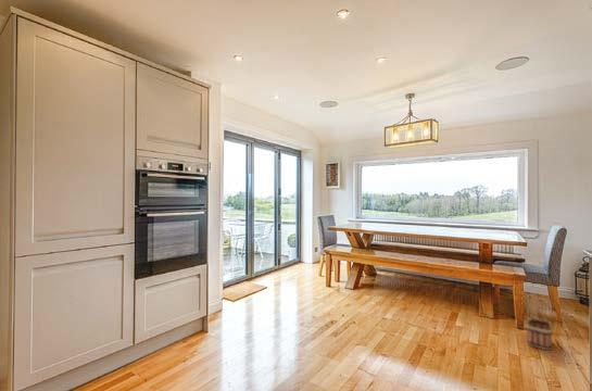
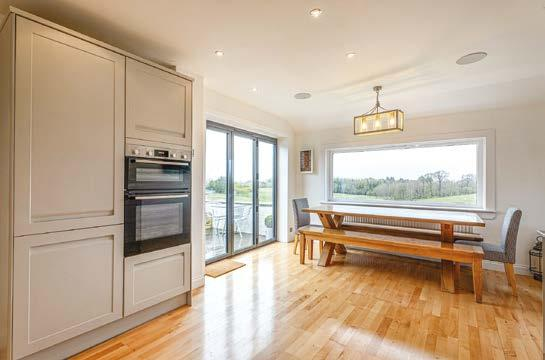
- basket (539, 321)
